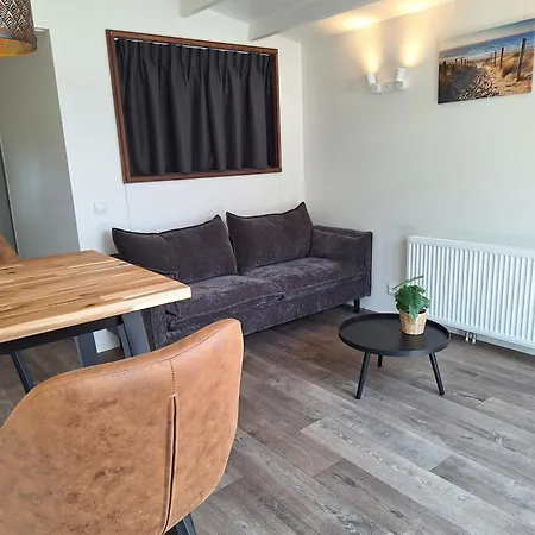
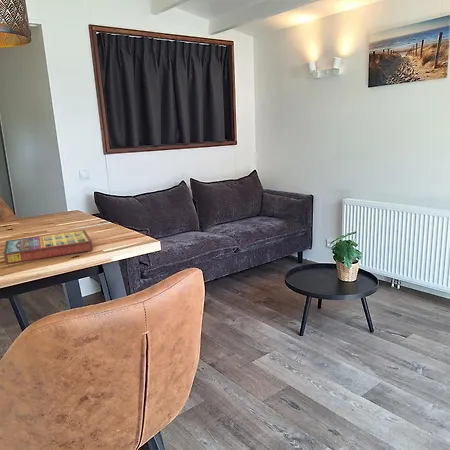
+ game compilation box (48, 245)
